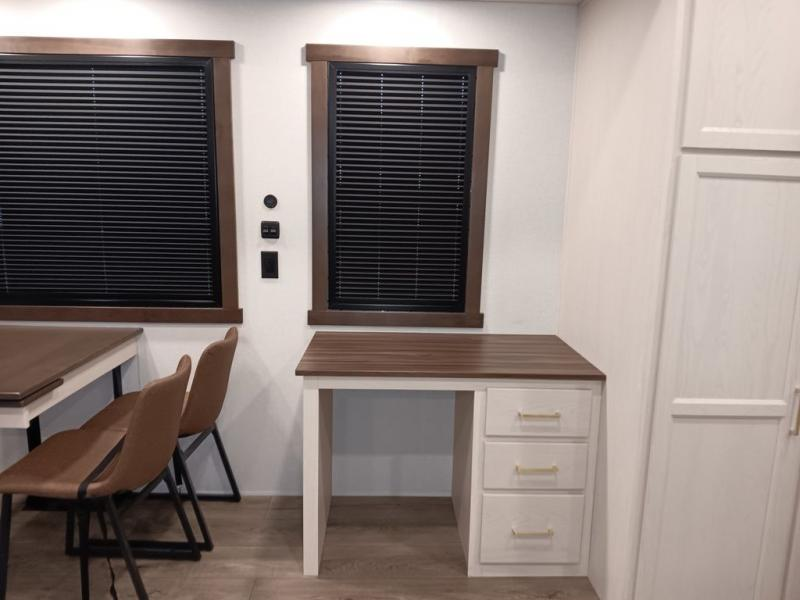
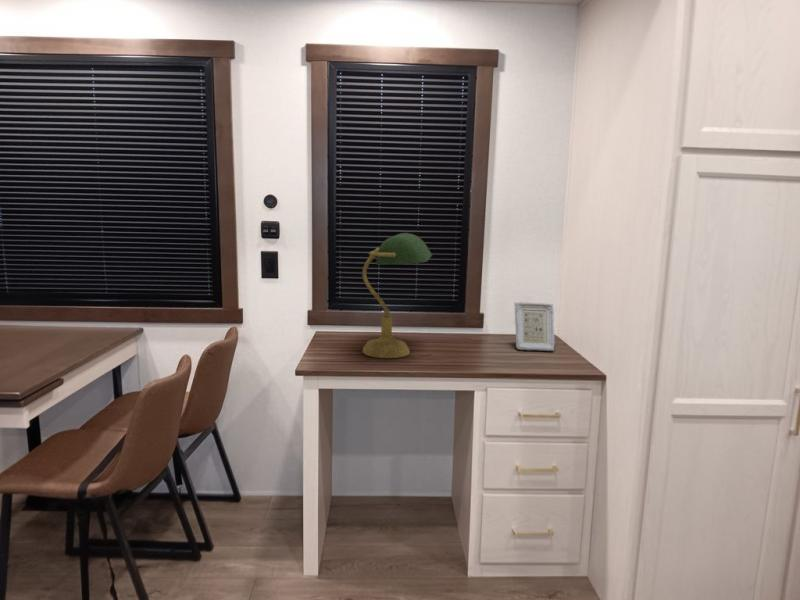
+ picture frame (534, 326)
+ desk lamp (382, 300)
